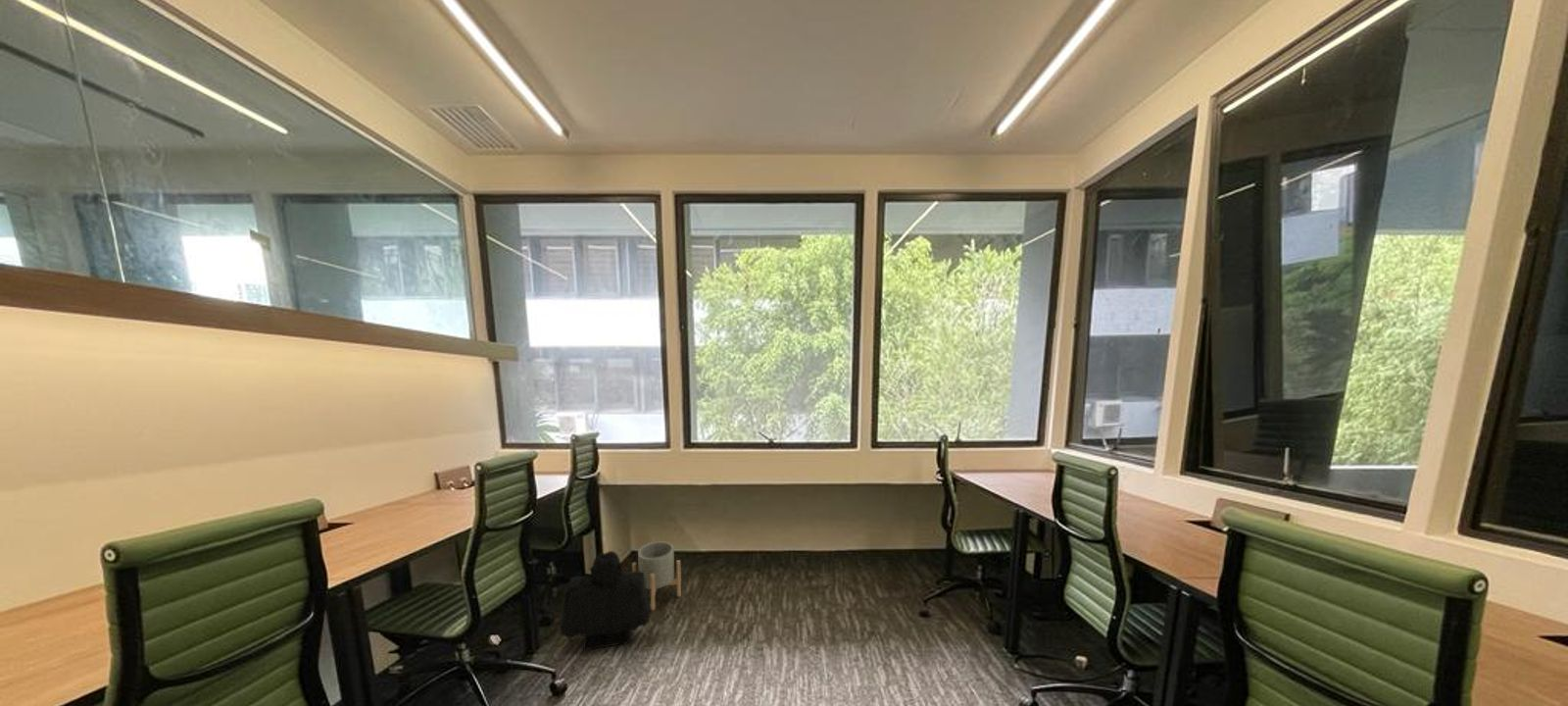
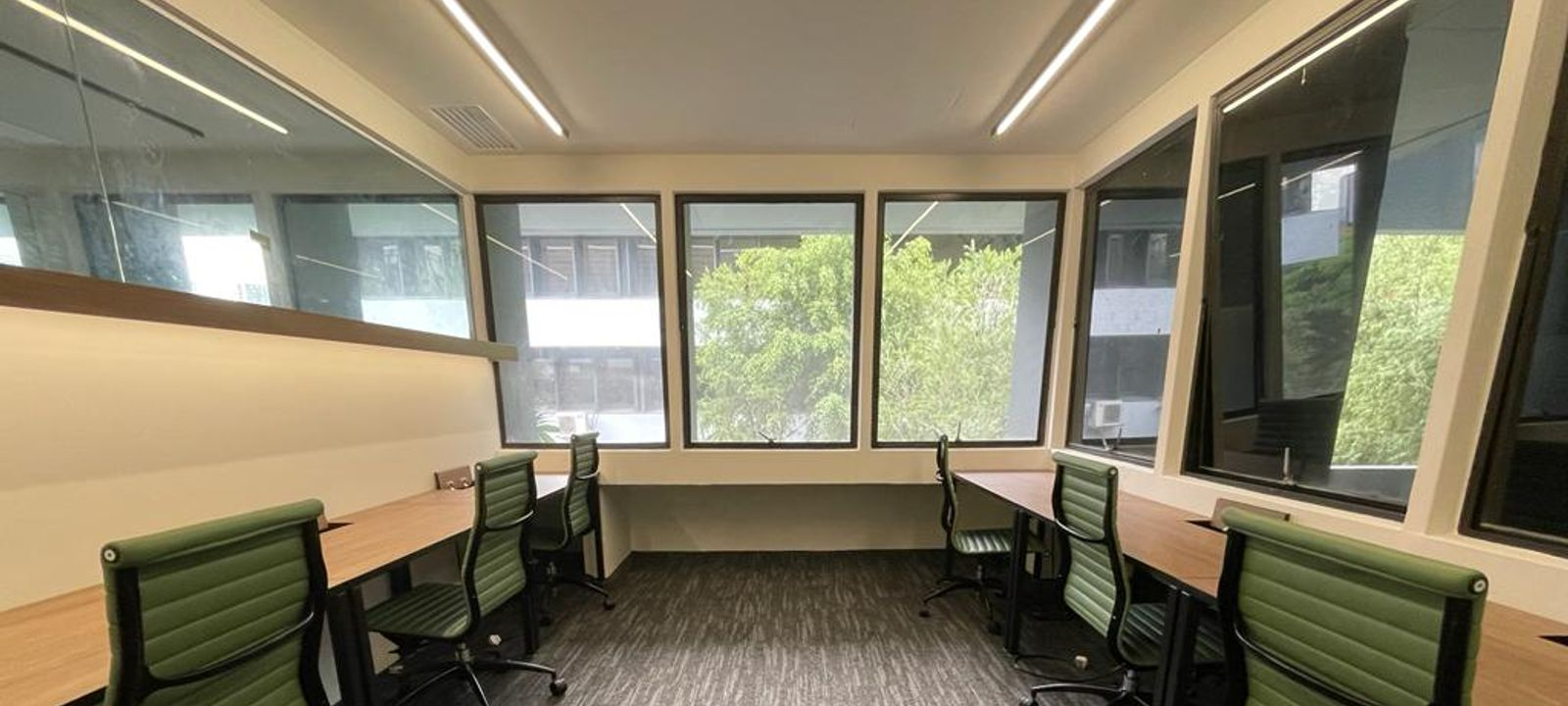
- planter (656, 574)
- backpack (606, 598)
